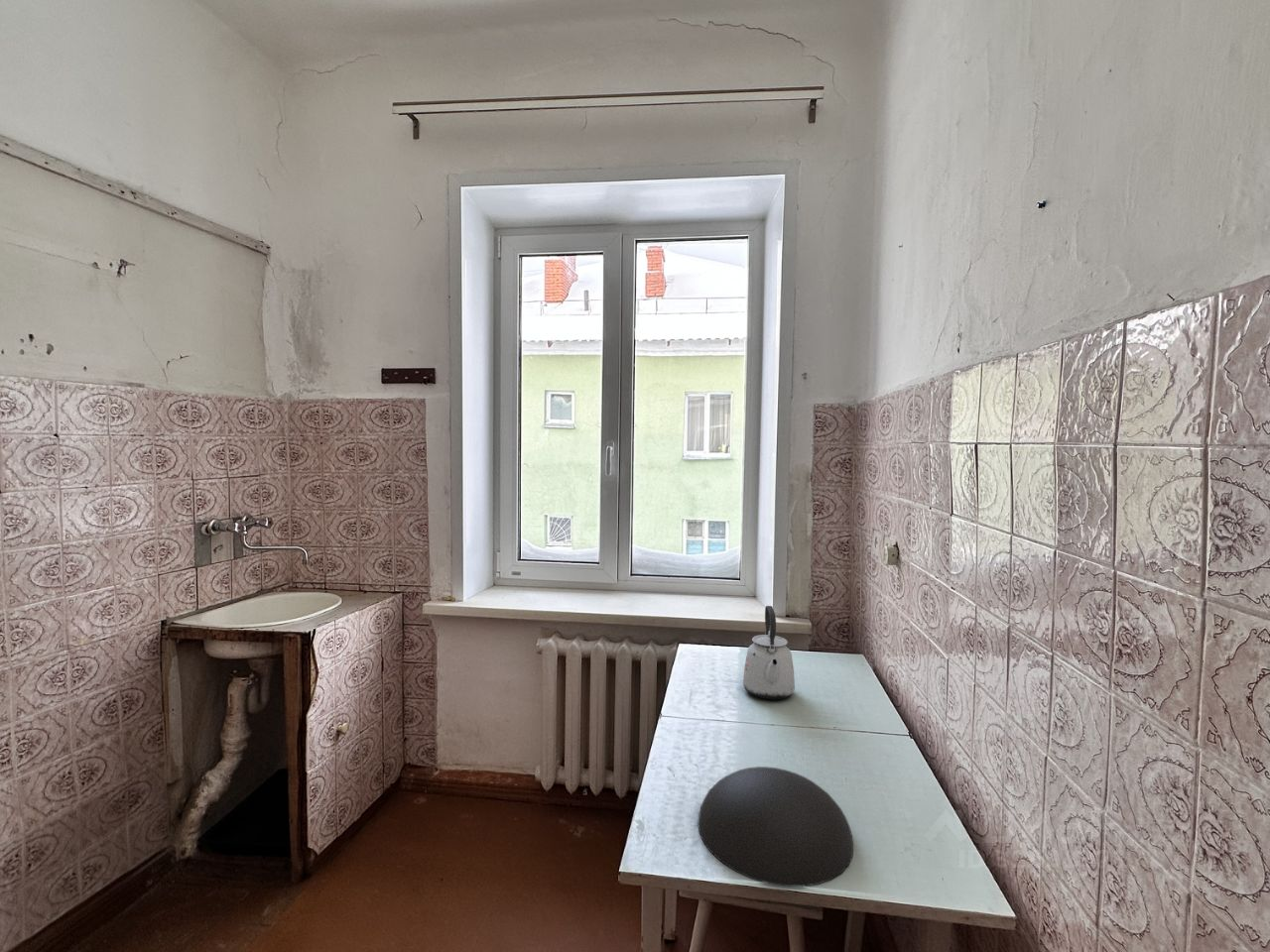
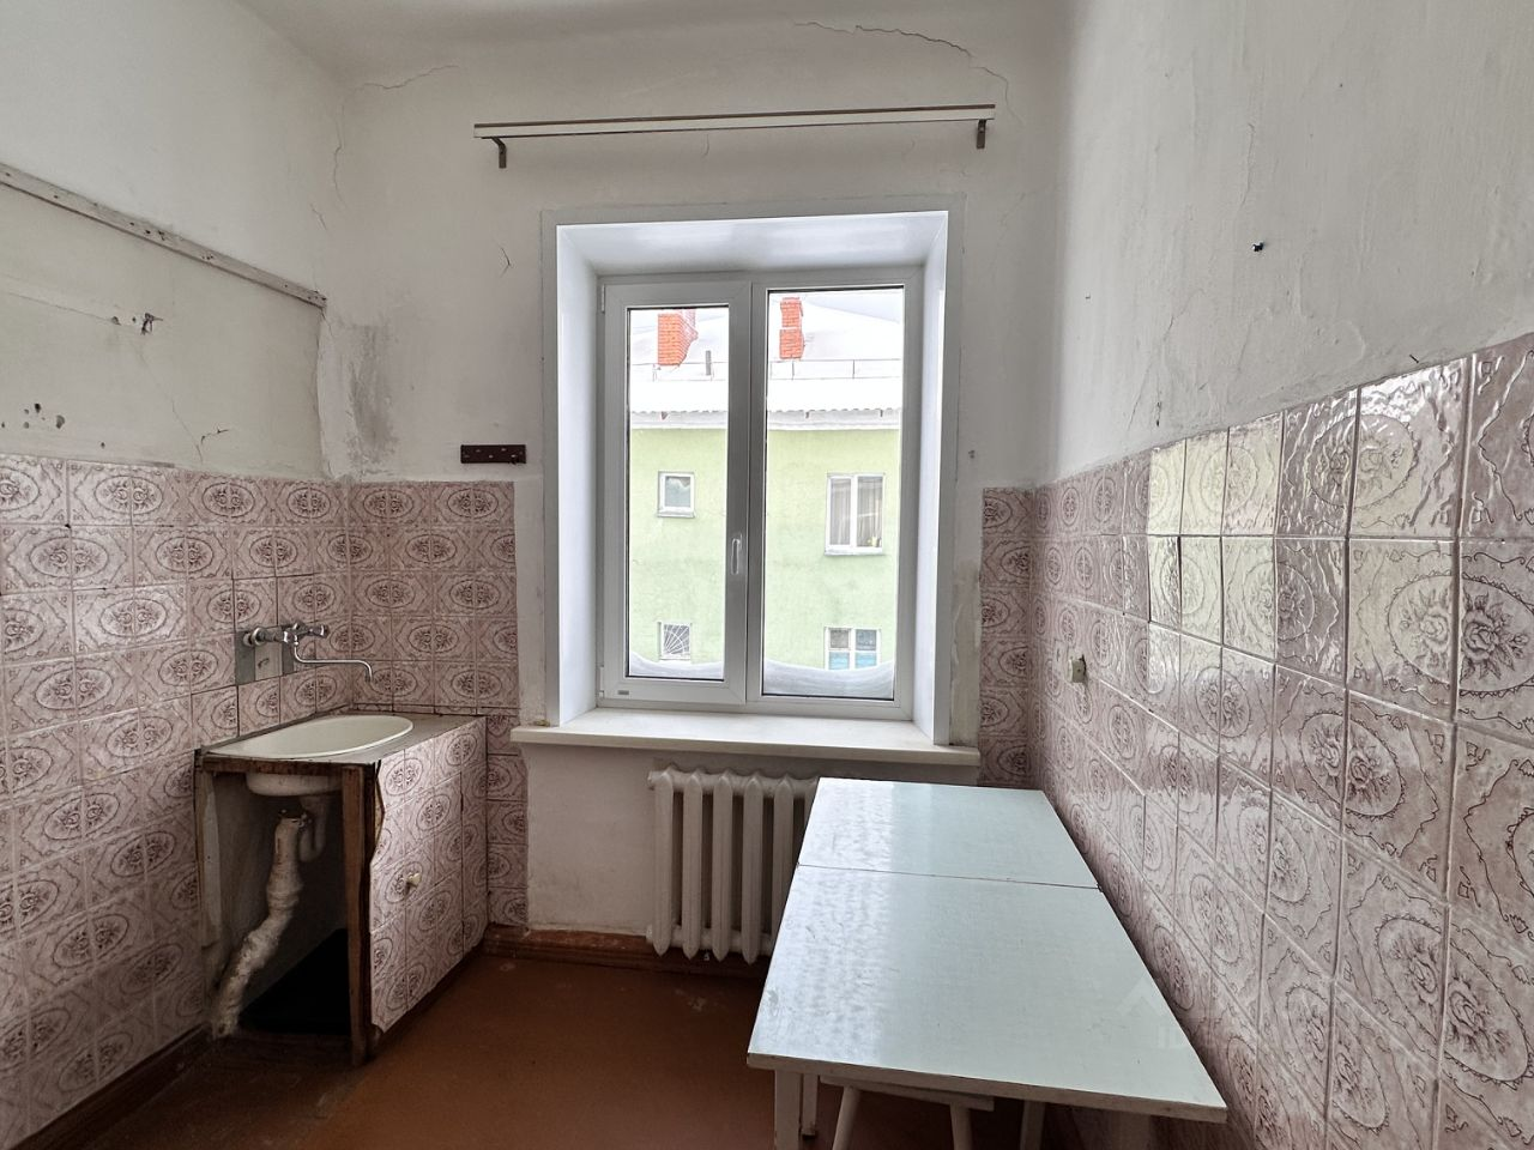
- kettle (770, 654)
- bowl (774, 805)
